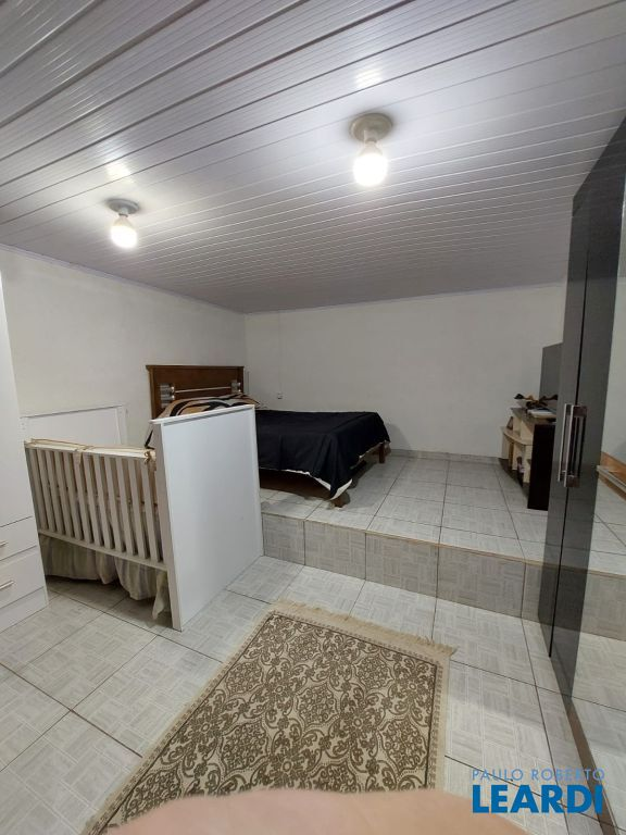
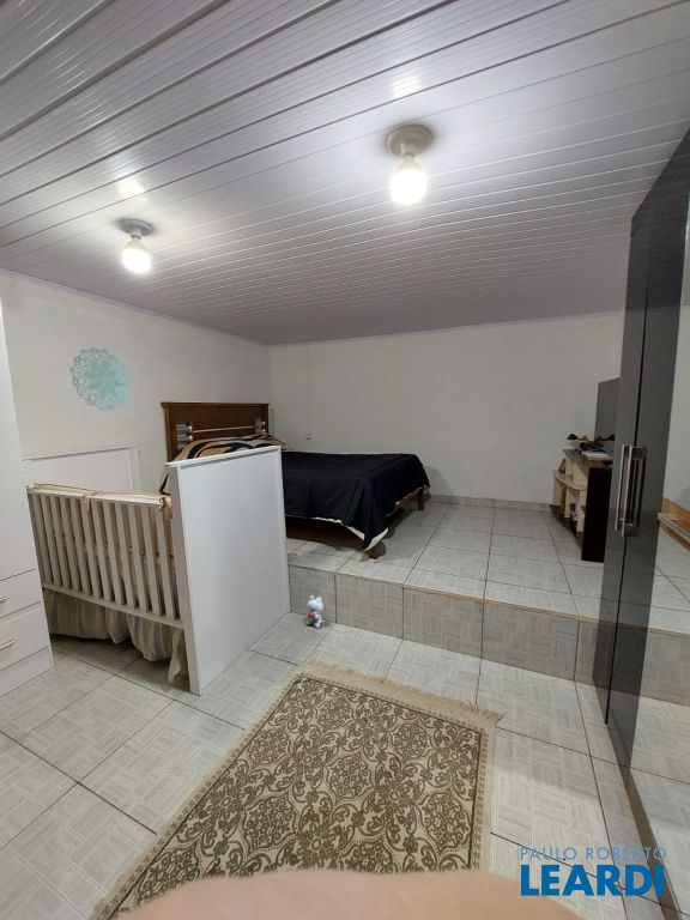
+ plush toy (314, 610)
+ wall decoration (103, 380)
